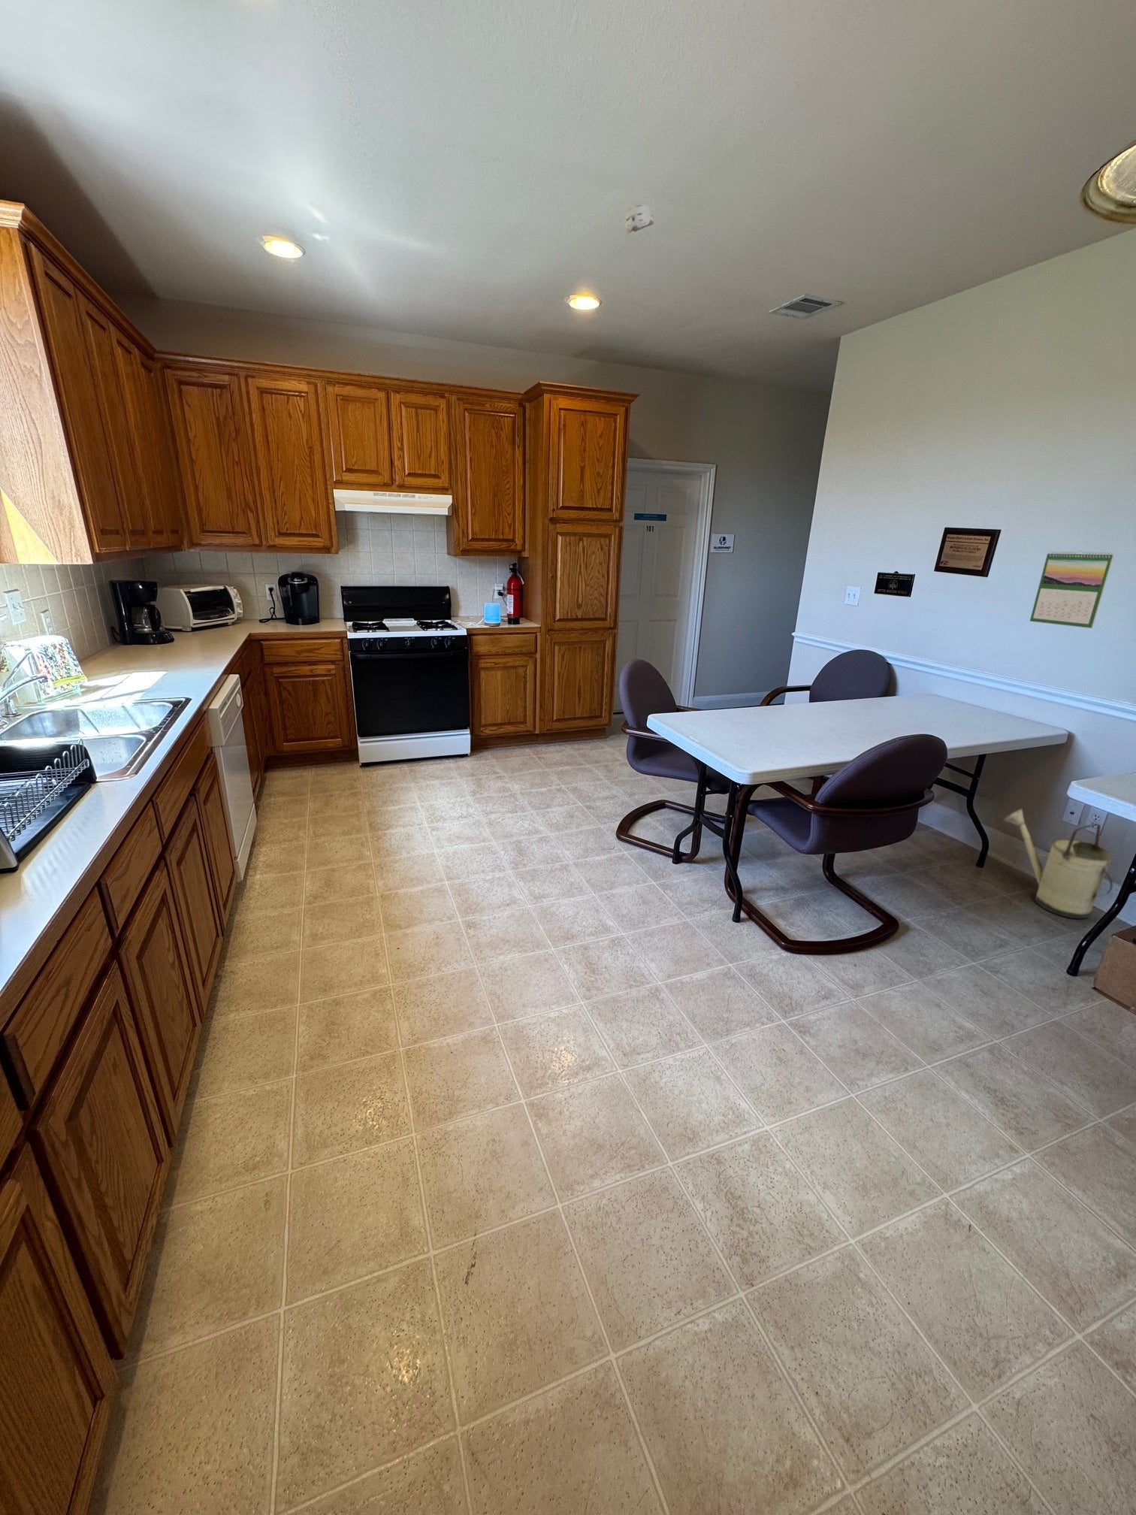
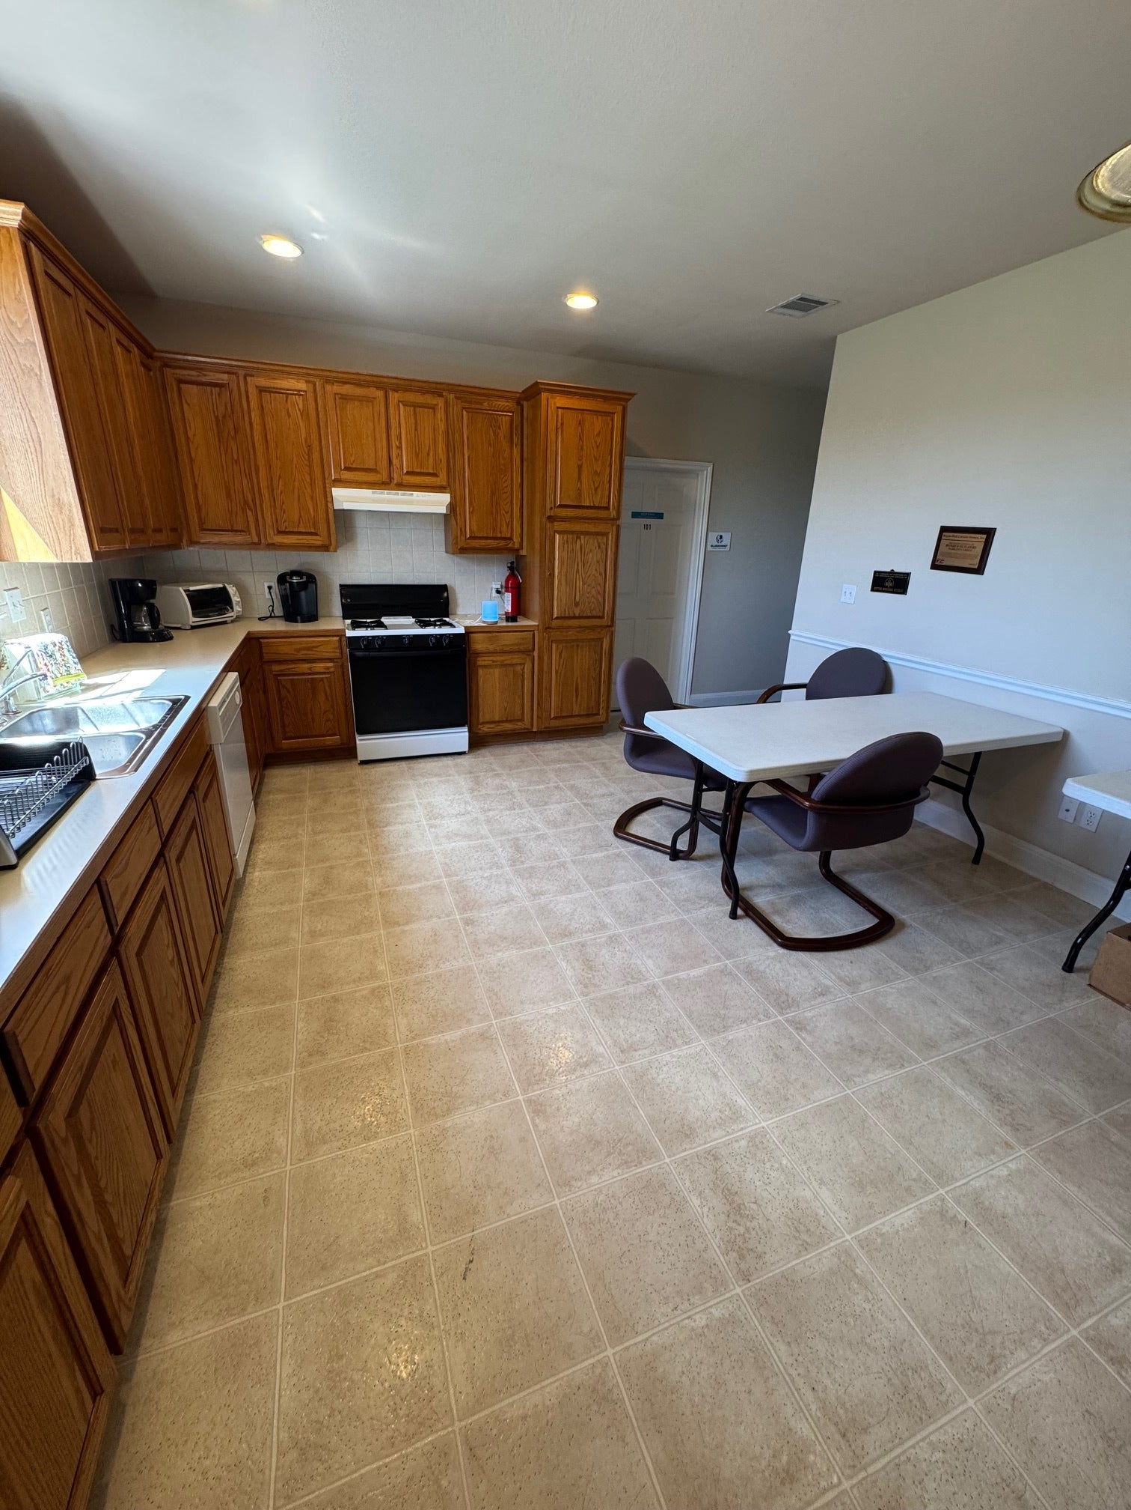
- calendar (1069, 588)
- smoke detector (640, 221)
- watering can (1052, 858)
